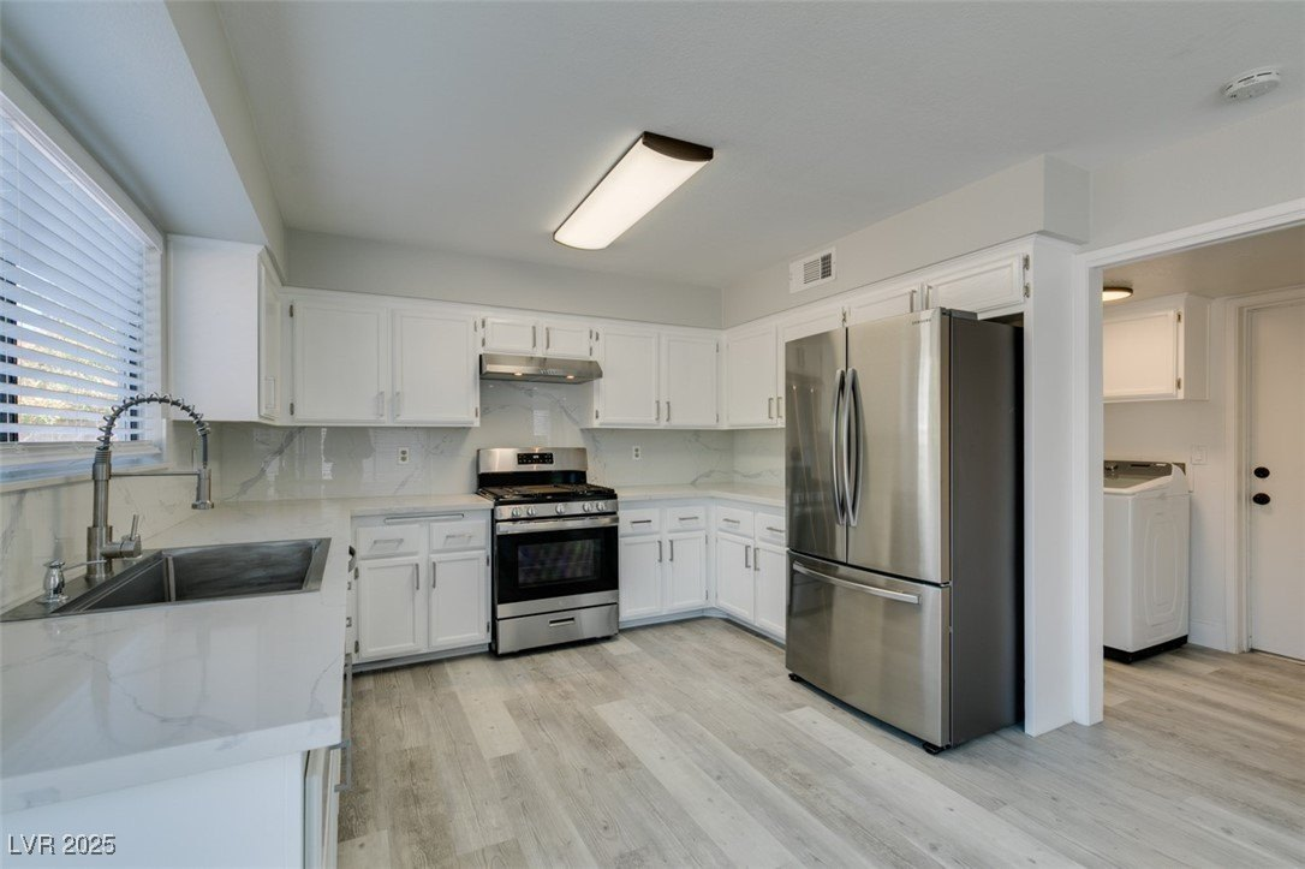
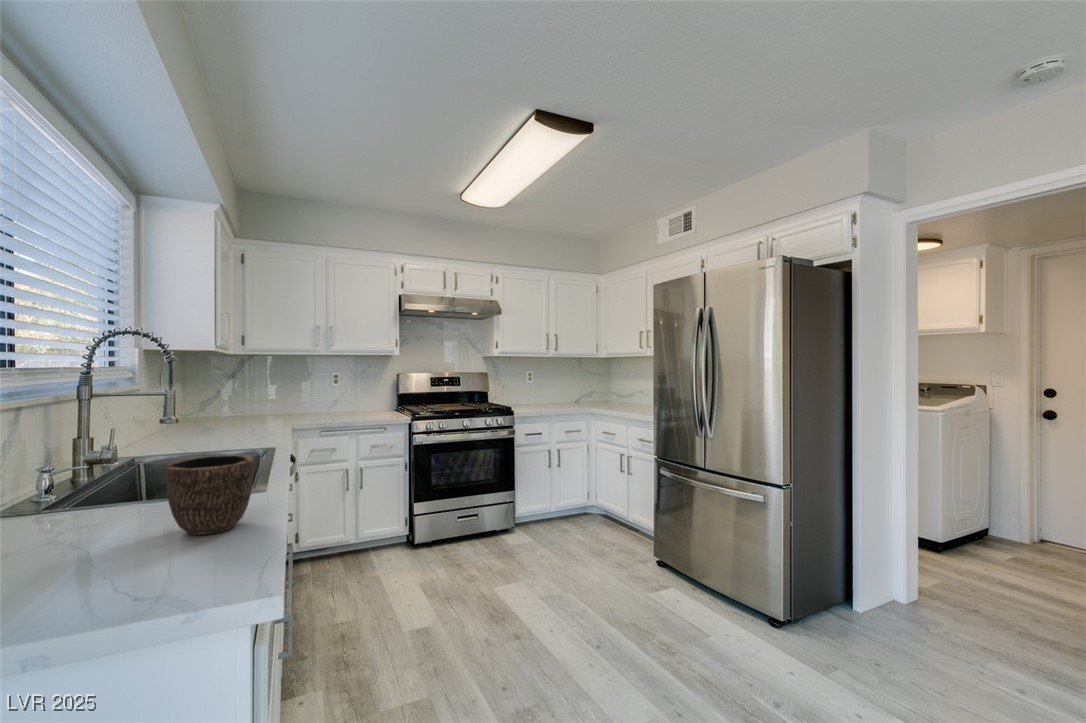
+ bowl (211, 494)
